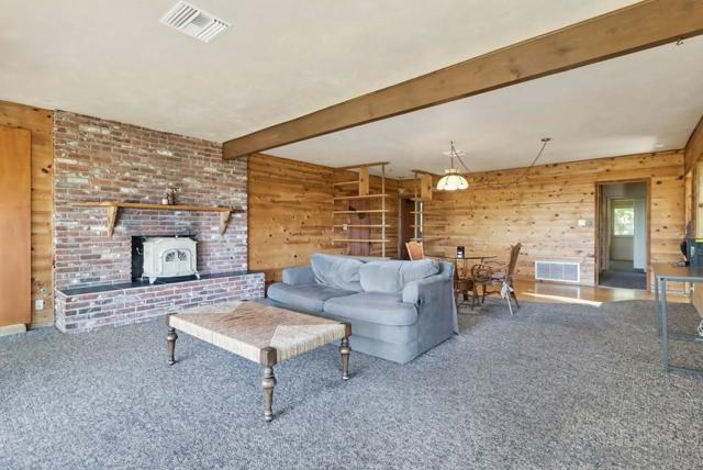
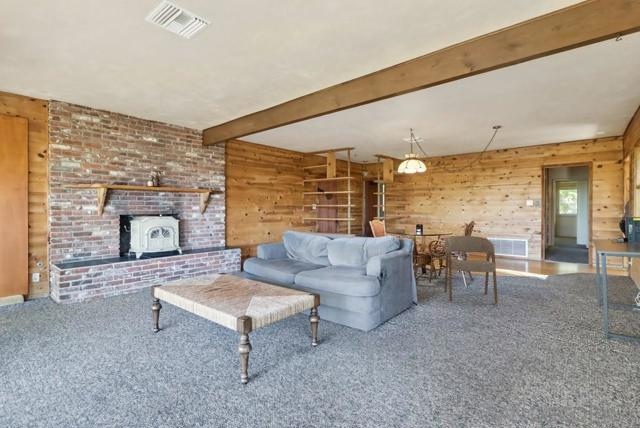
+ armchair (468, 266)
